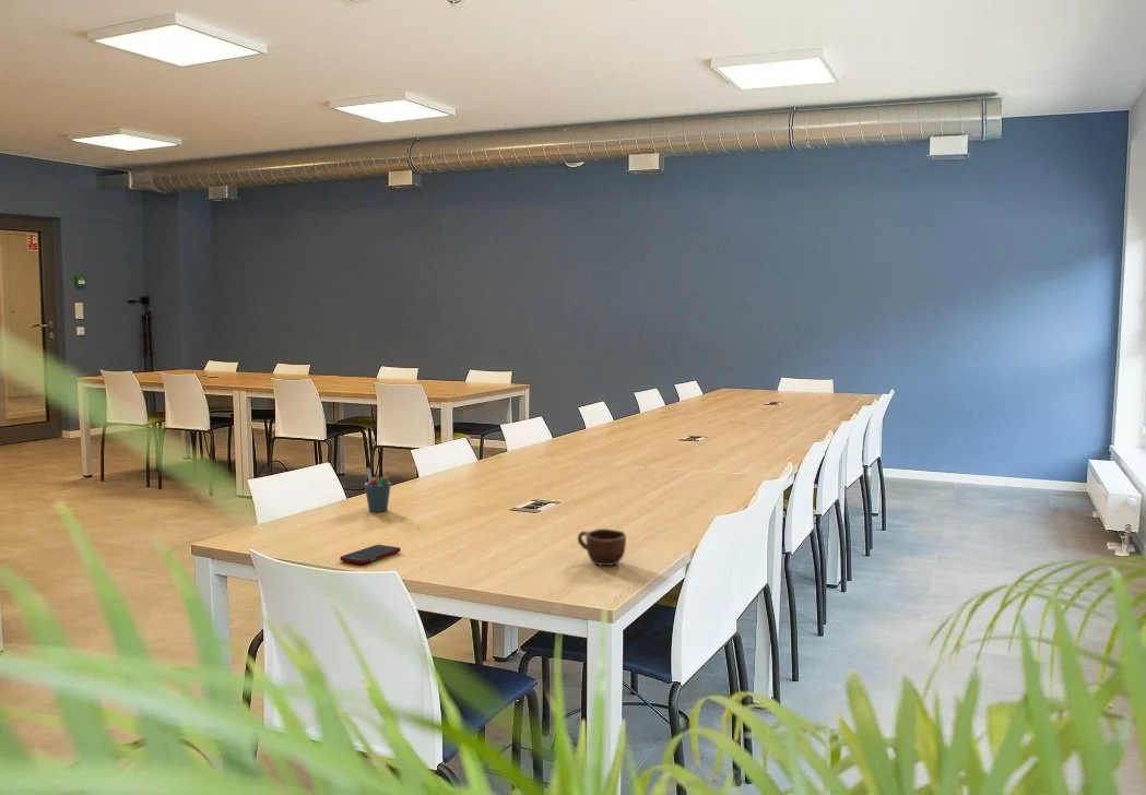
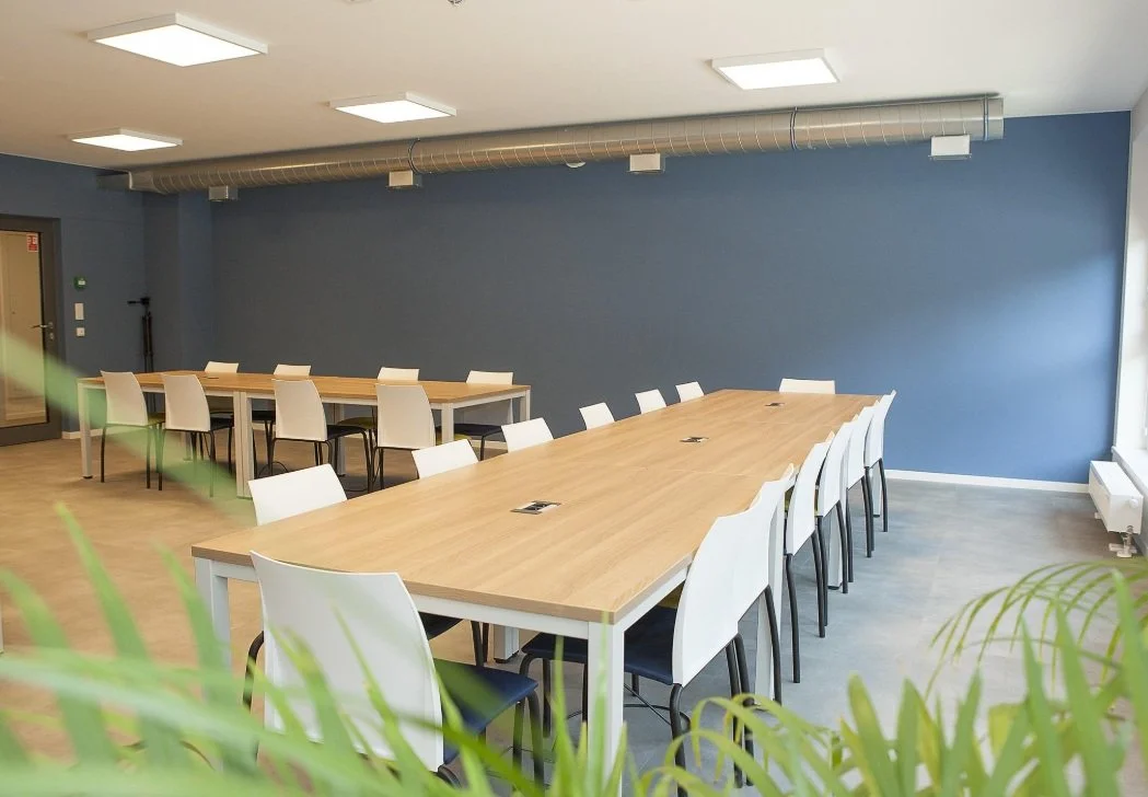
- mug (601, 547)
- pen holder (378, 489)
- cell phone (370, 554)
